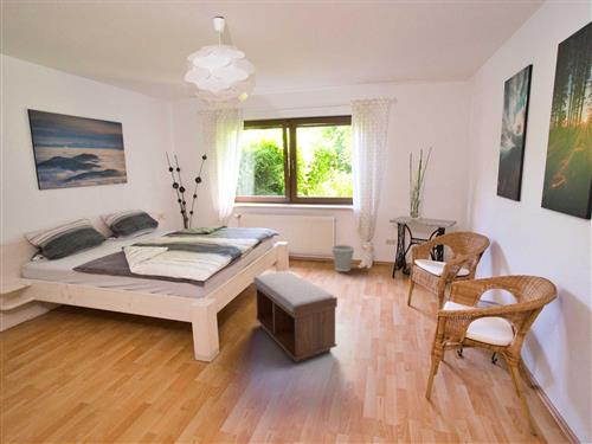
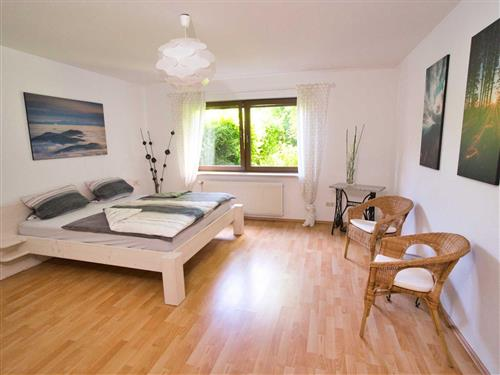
- bench (291, 310)
- wastebasket (342, 257)
